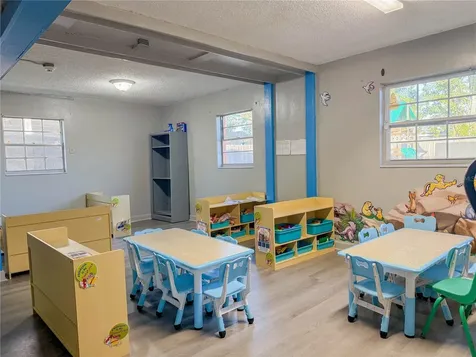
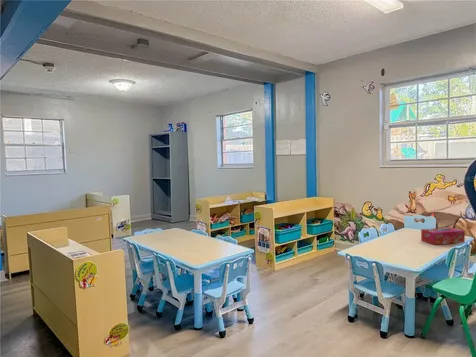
+ tissue box (442, 235)
